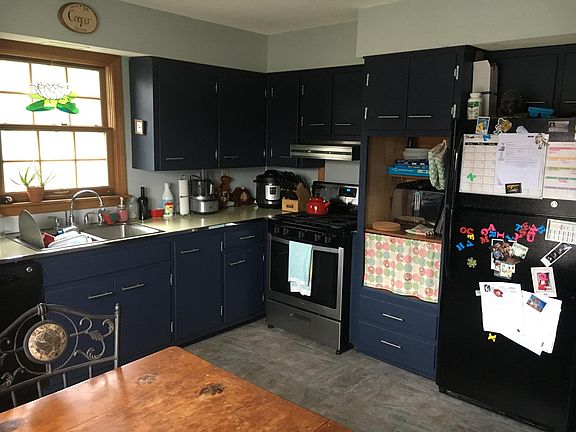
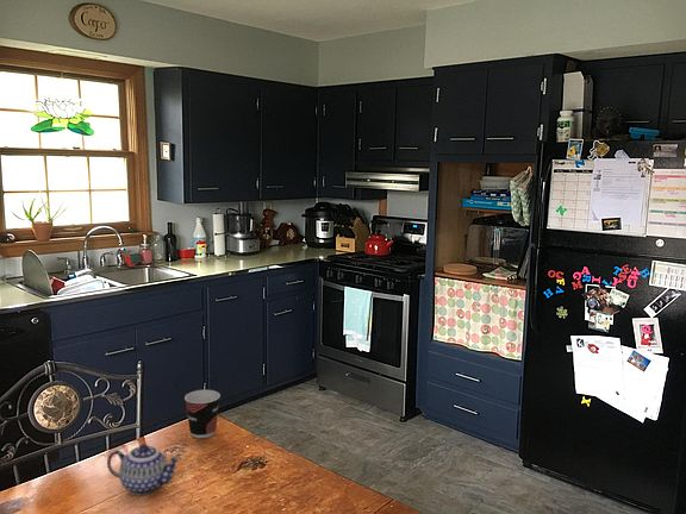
+ cup (202, 414)
+ teapot (143, 465)
